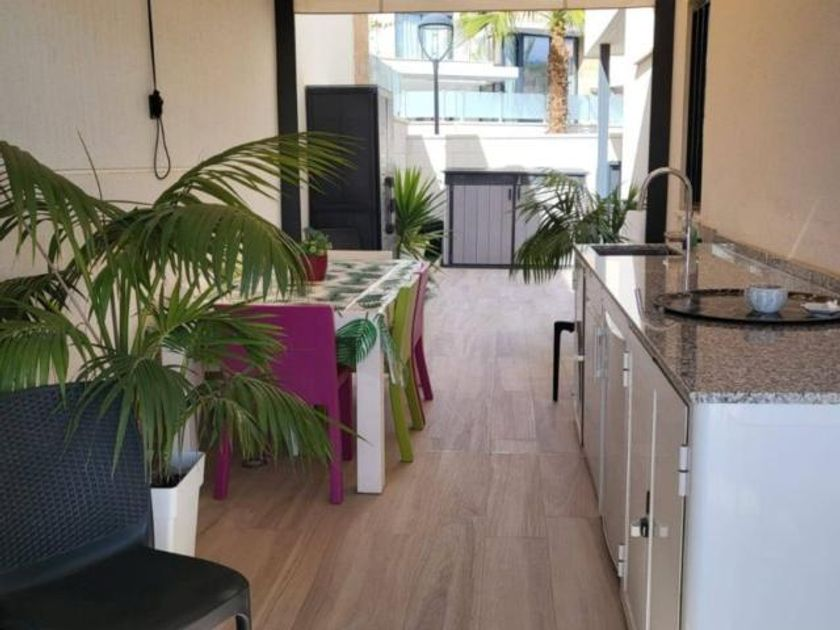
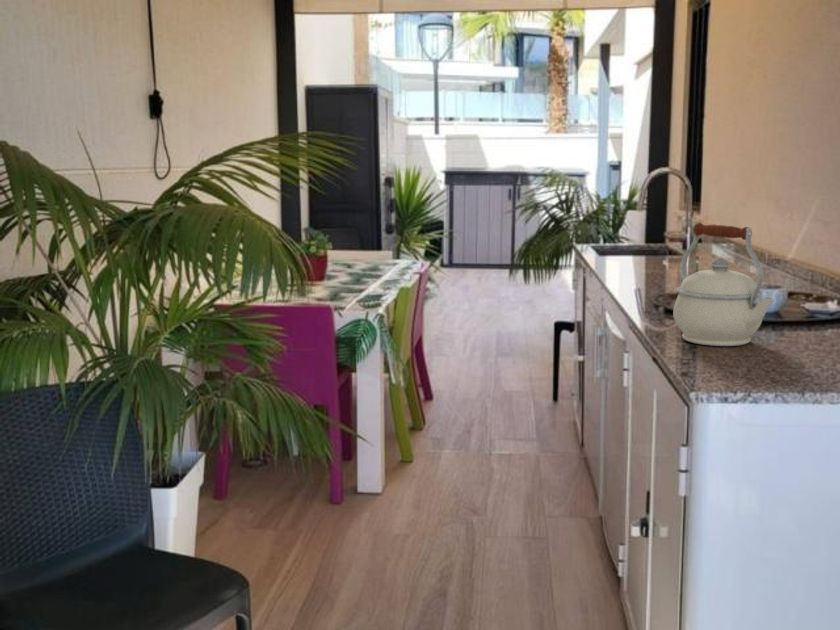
+ kettle (724, 283)
